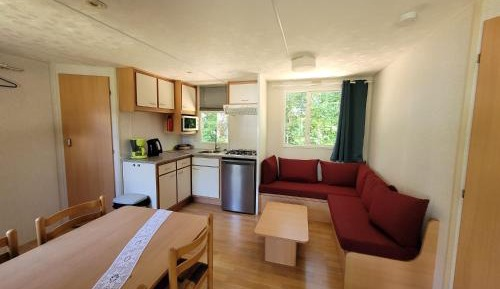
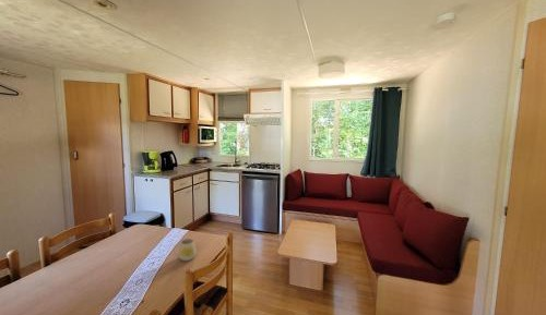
+ mug (185, 250)
